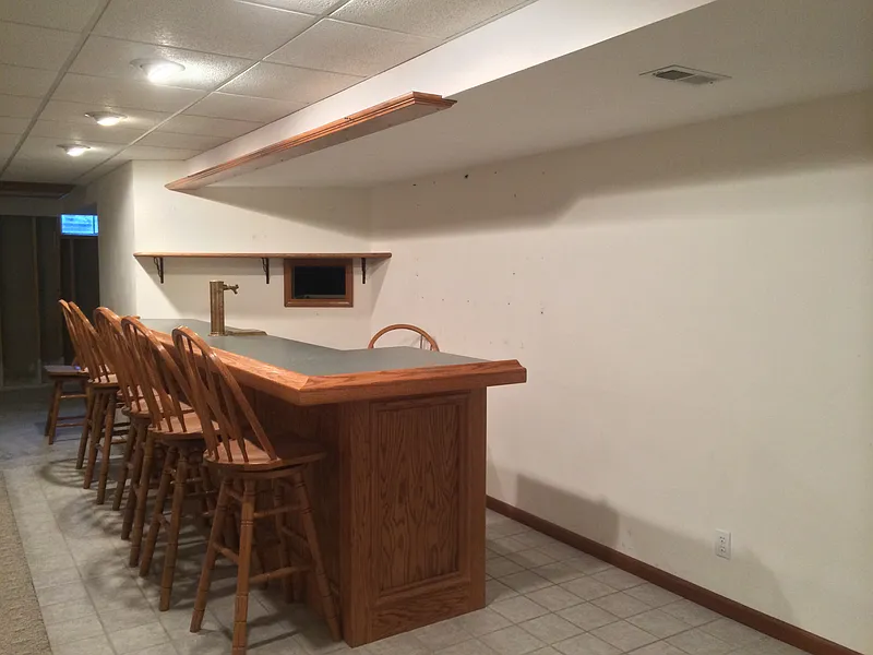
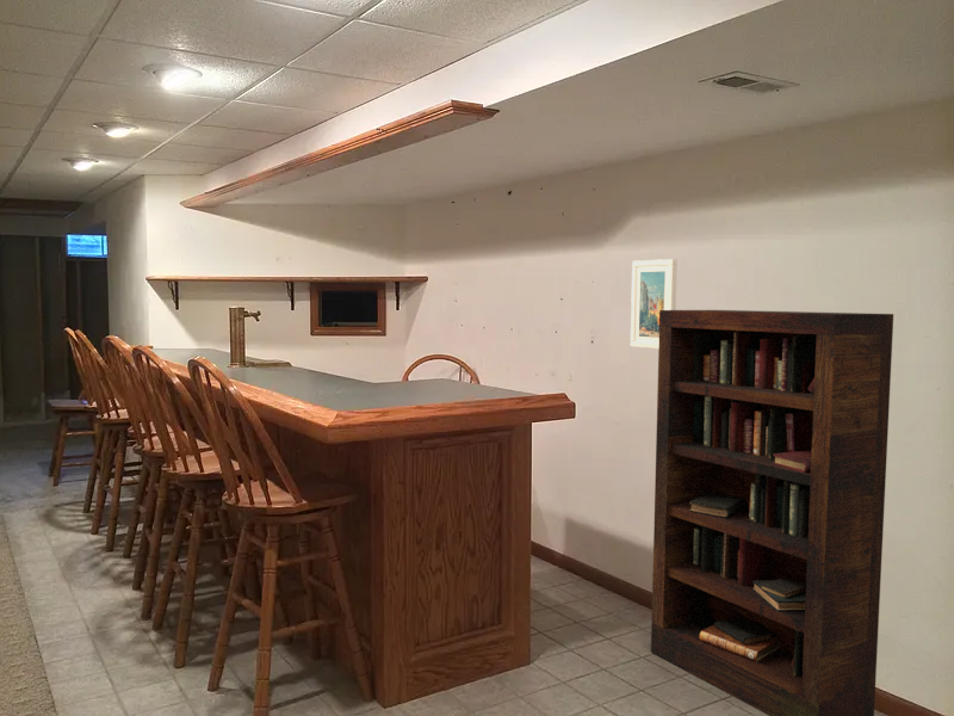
+ bookcase (760, 500)
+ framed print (652, 304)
